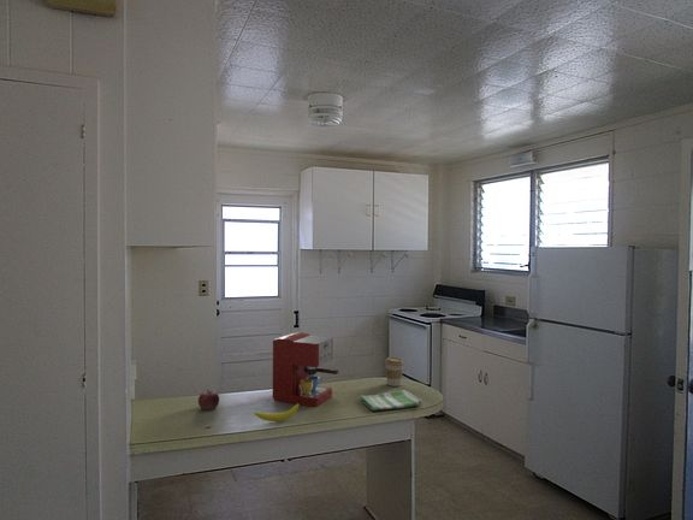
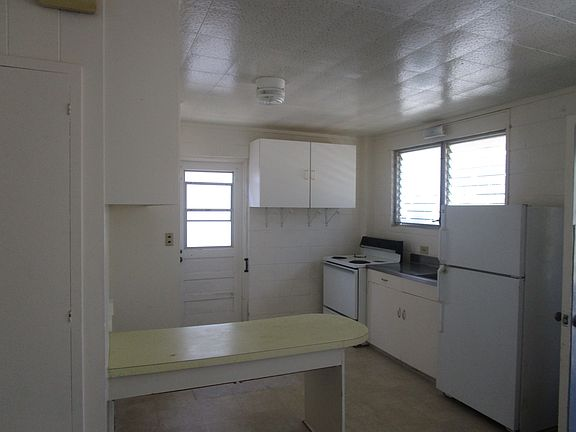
- dish towel (390, 400)
- fruit (208, 398)
- coffee maker (302, 367)
- coffee cup (393, 371)
- banana (277, 413)
